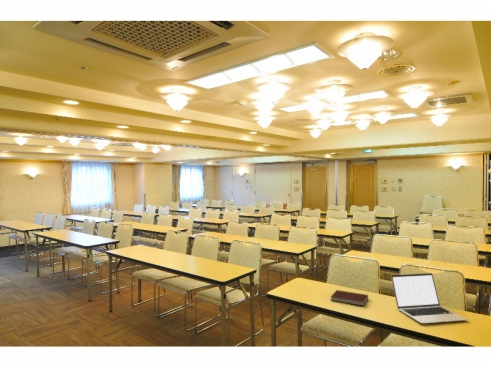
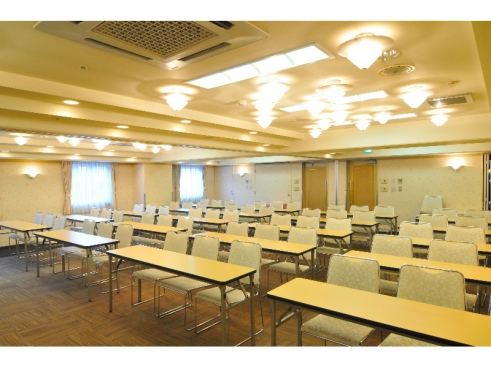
- laptop (427, 296)
- notebook (349, 297)
